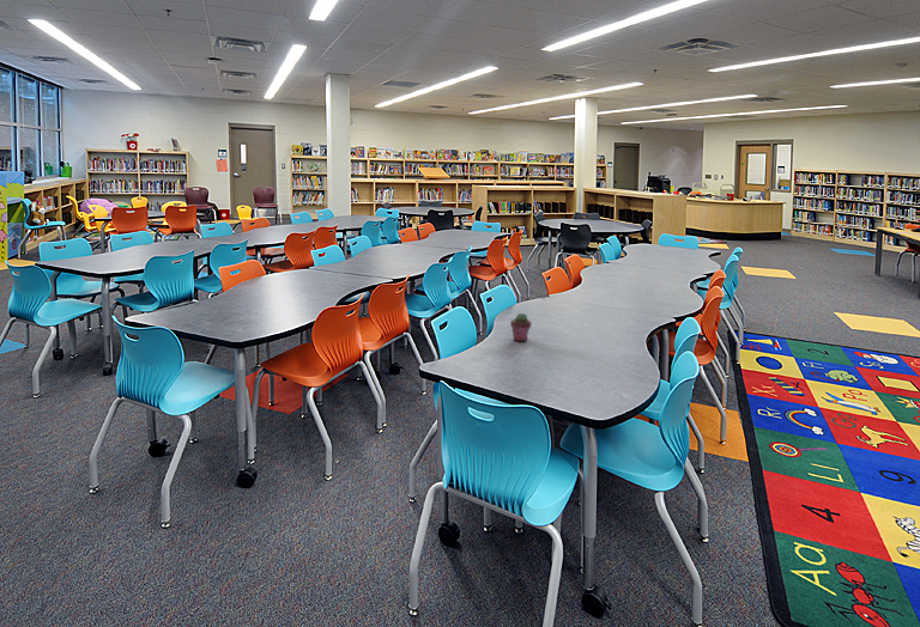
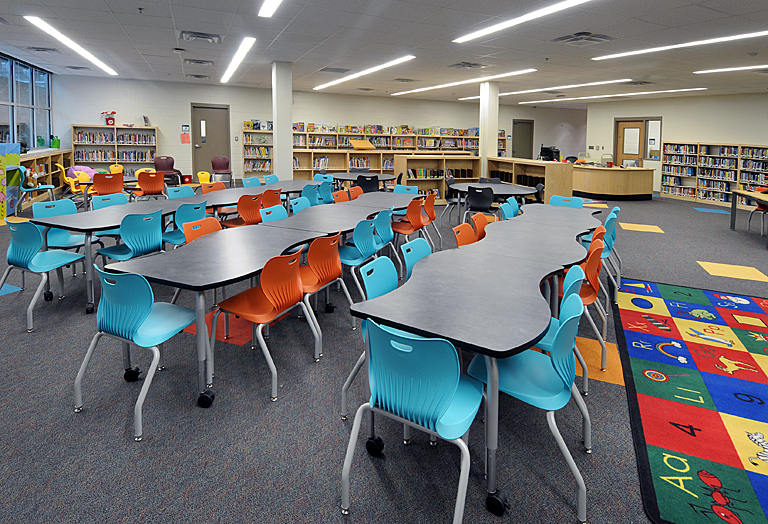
- potted succulent (520, 325)
